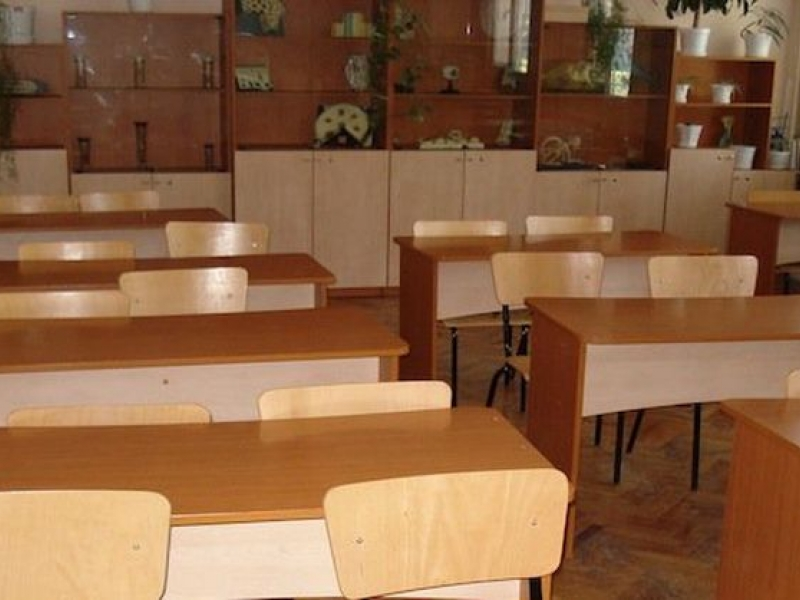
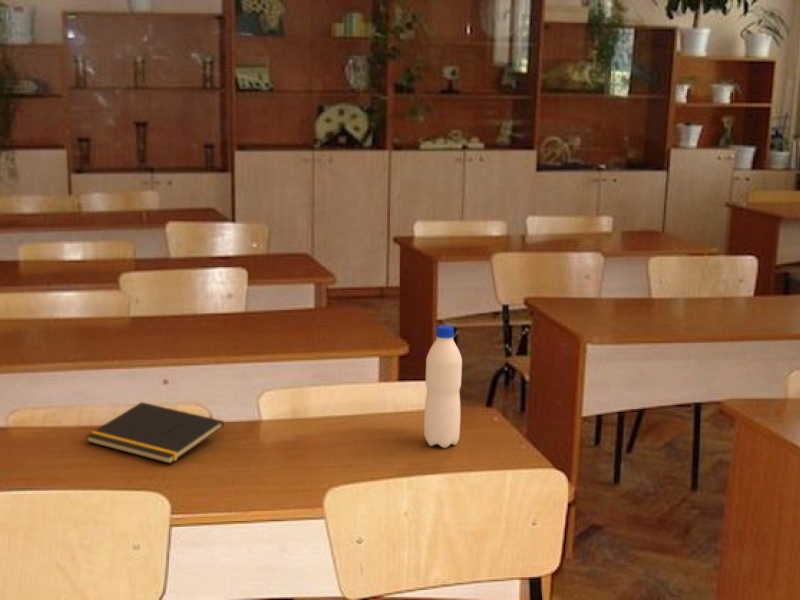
+ notepad (155, 431)
+ water bottle (443, 385)
